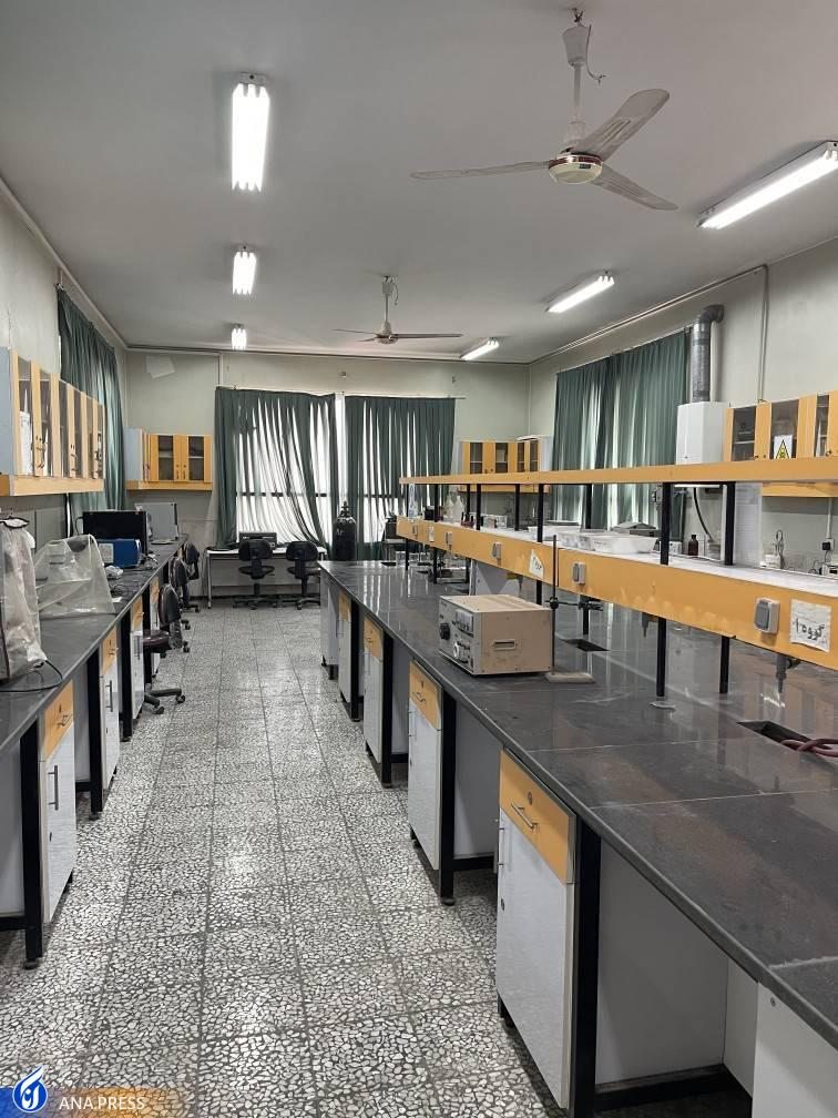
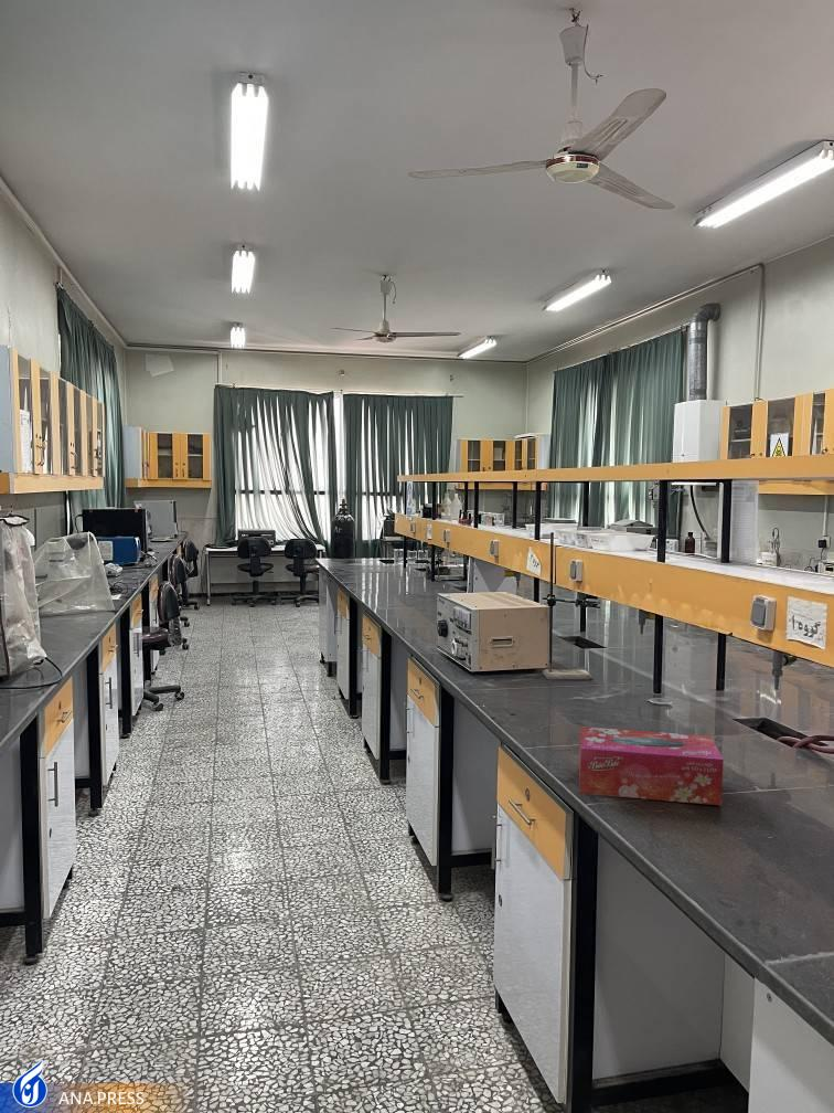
+ tissue box (646, 763)
